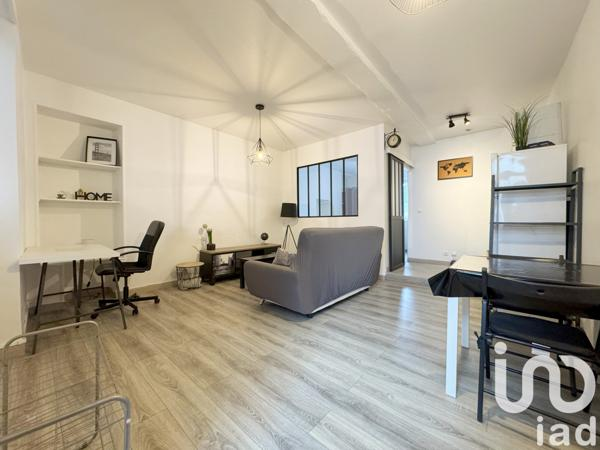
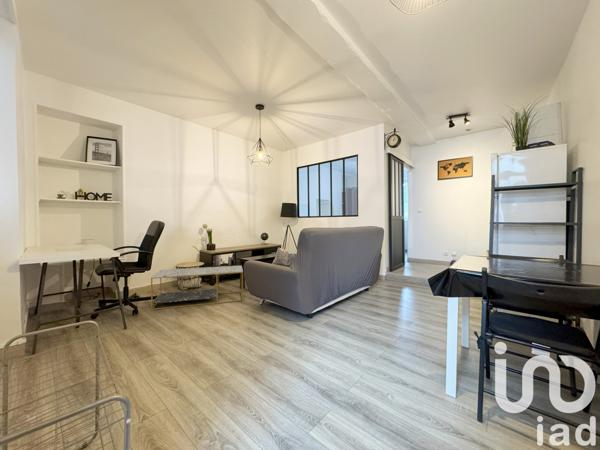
+ coffee table (201, 290)
